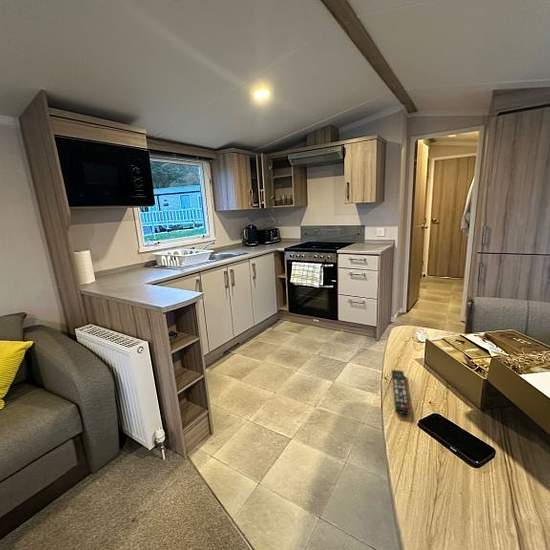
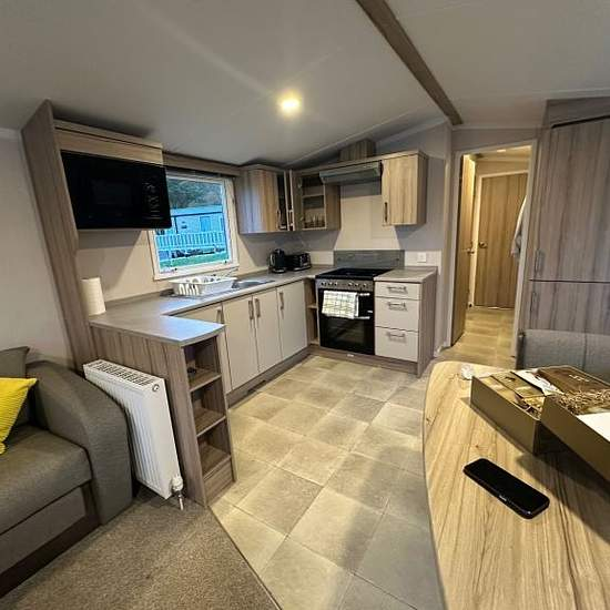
- remote control (399, 389)
